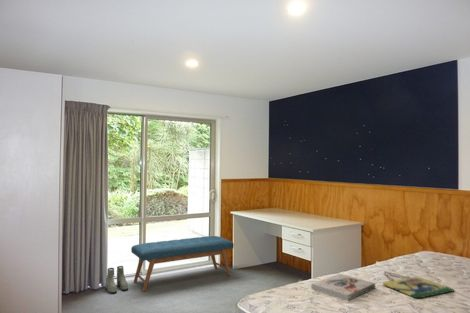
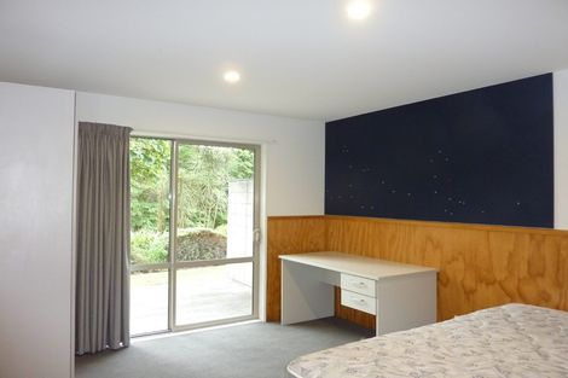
- boots (117, 278)
- home sign (406, 282)
- bench (183, 259)
- book (343, 286)
